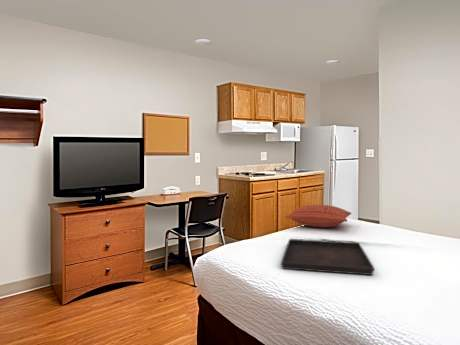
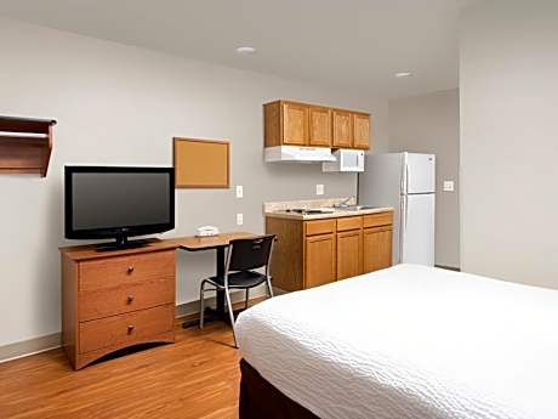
- serving tray (324, 254)
- pillow (319, 215)
